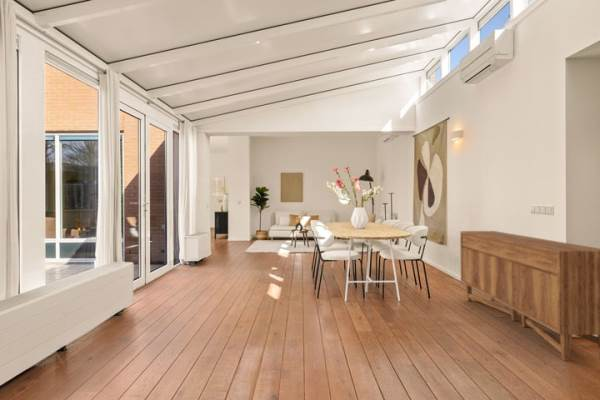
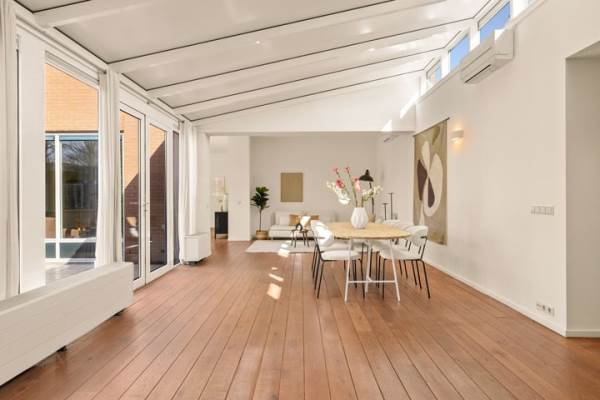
- sideboard (518, 281)
